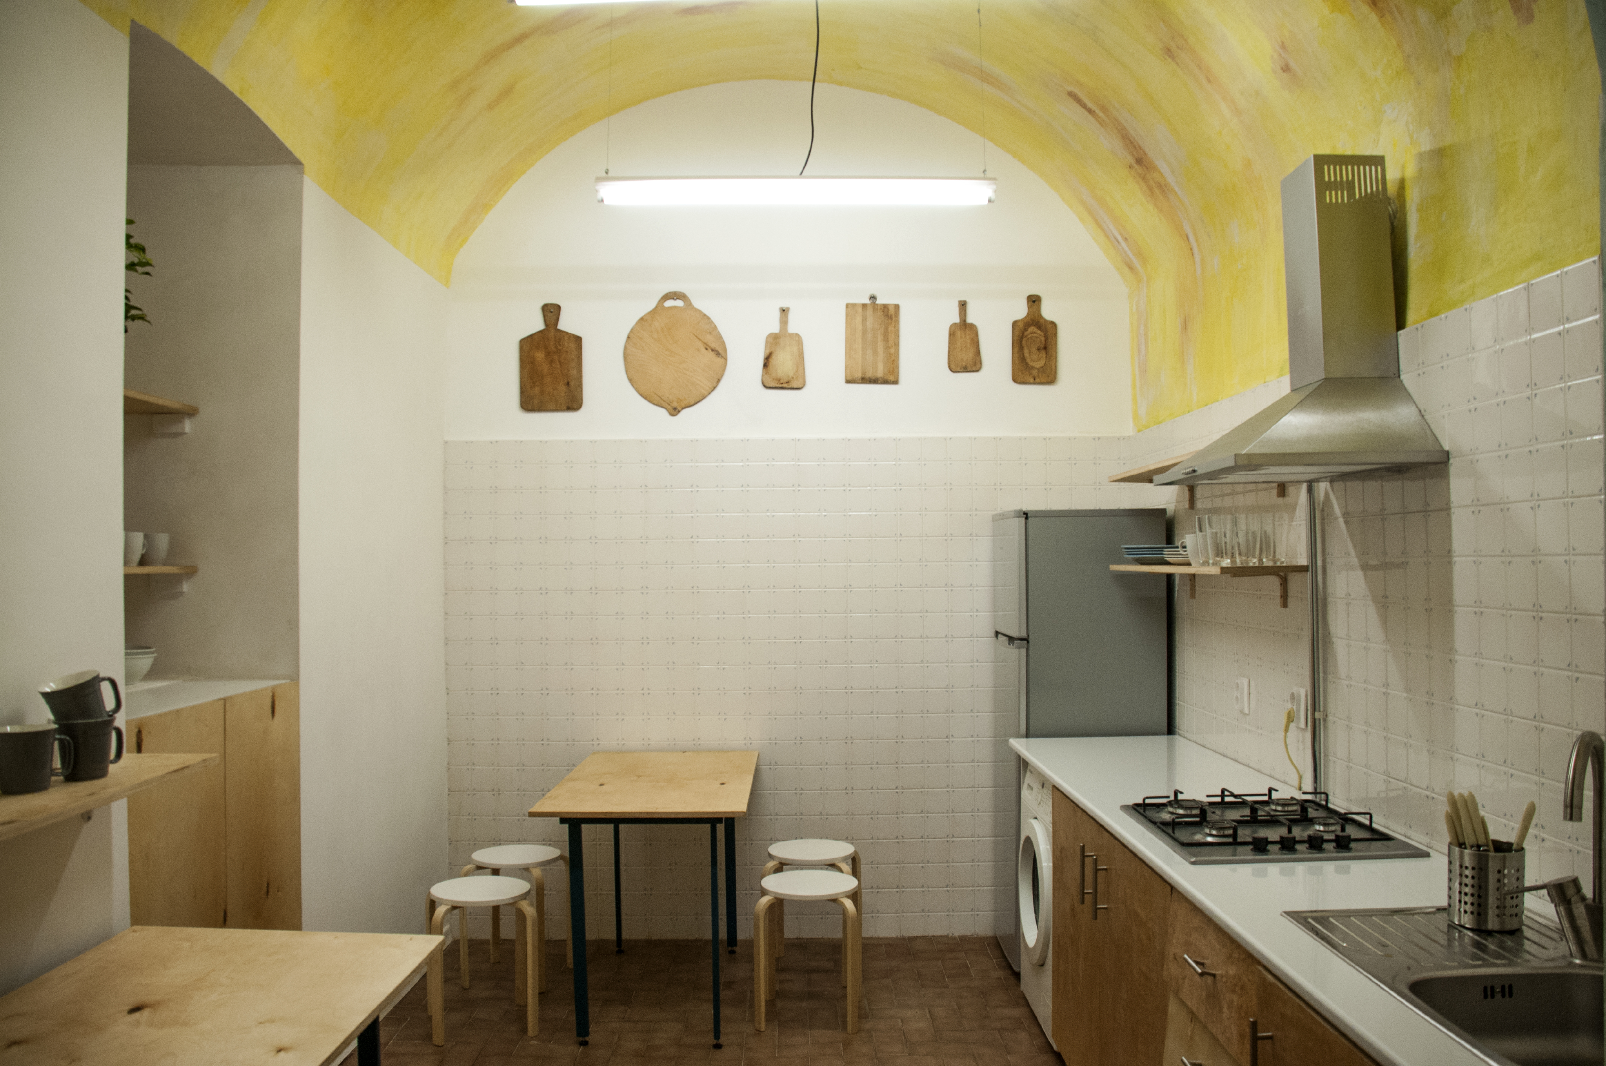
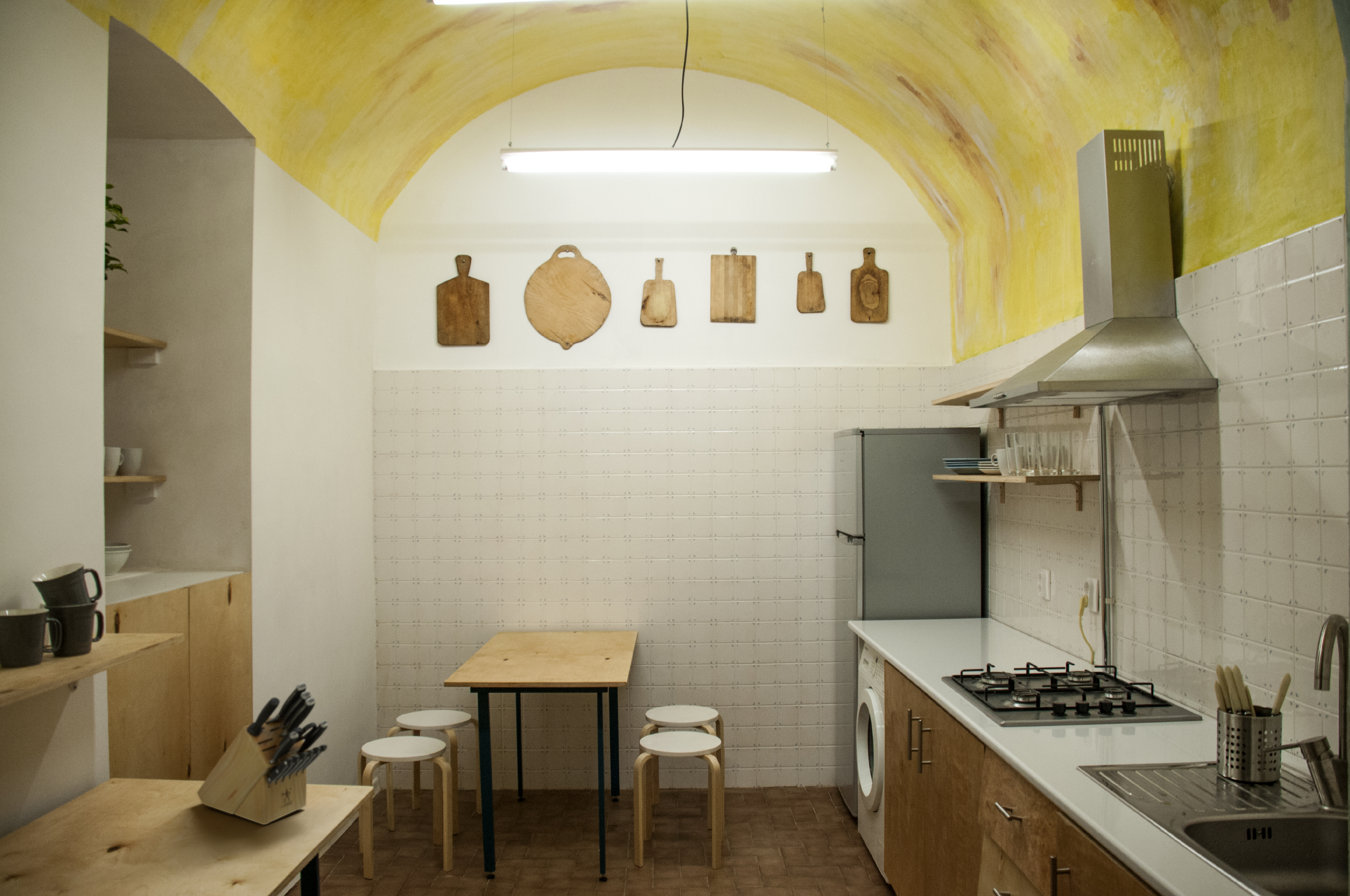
+ knife block (263, 745)
